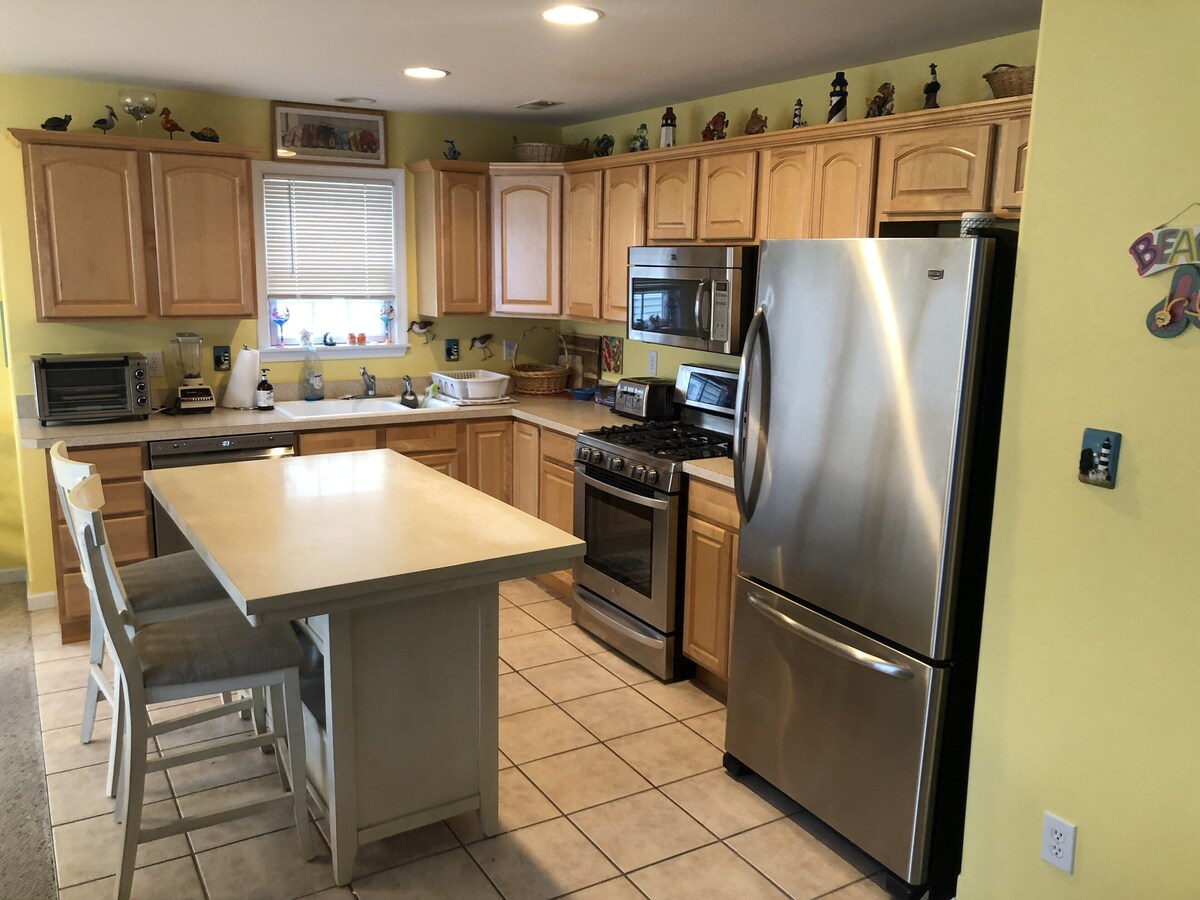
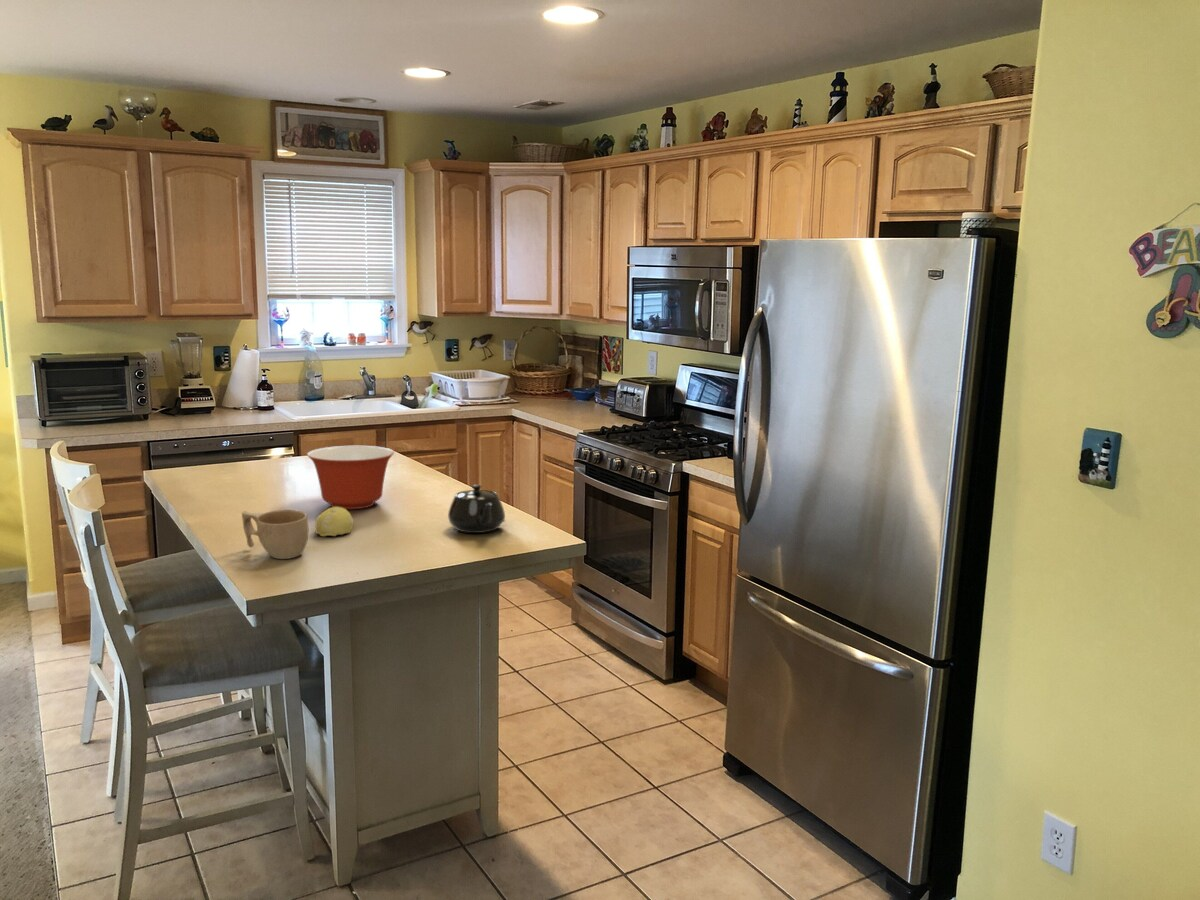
+ mixing bowl (351, 478)
+ cup (274, 533)
+ teapot (477, 507)
+ fruit (334, 520)
